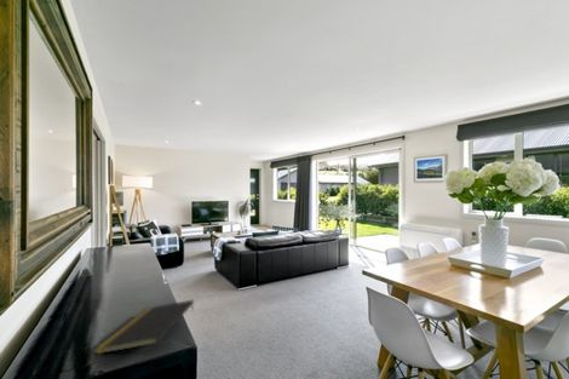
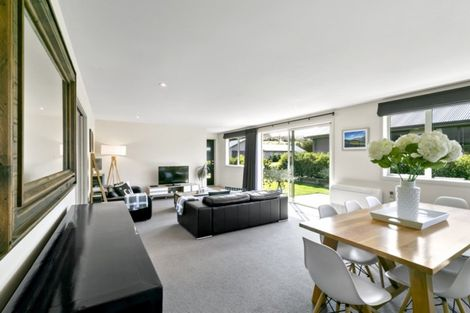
- notepad (150, 322)
